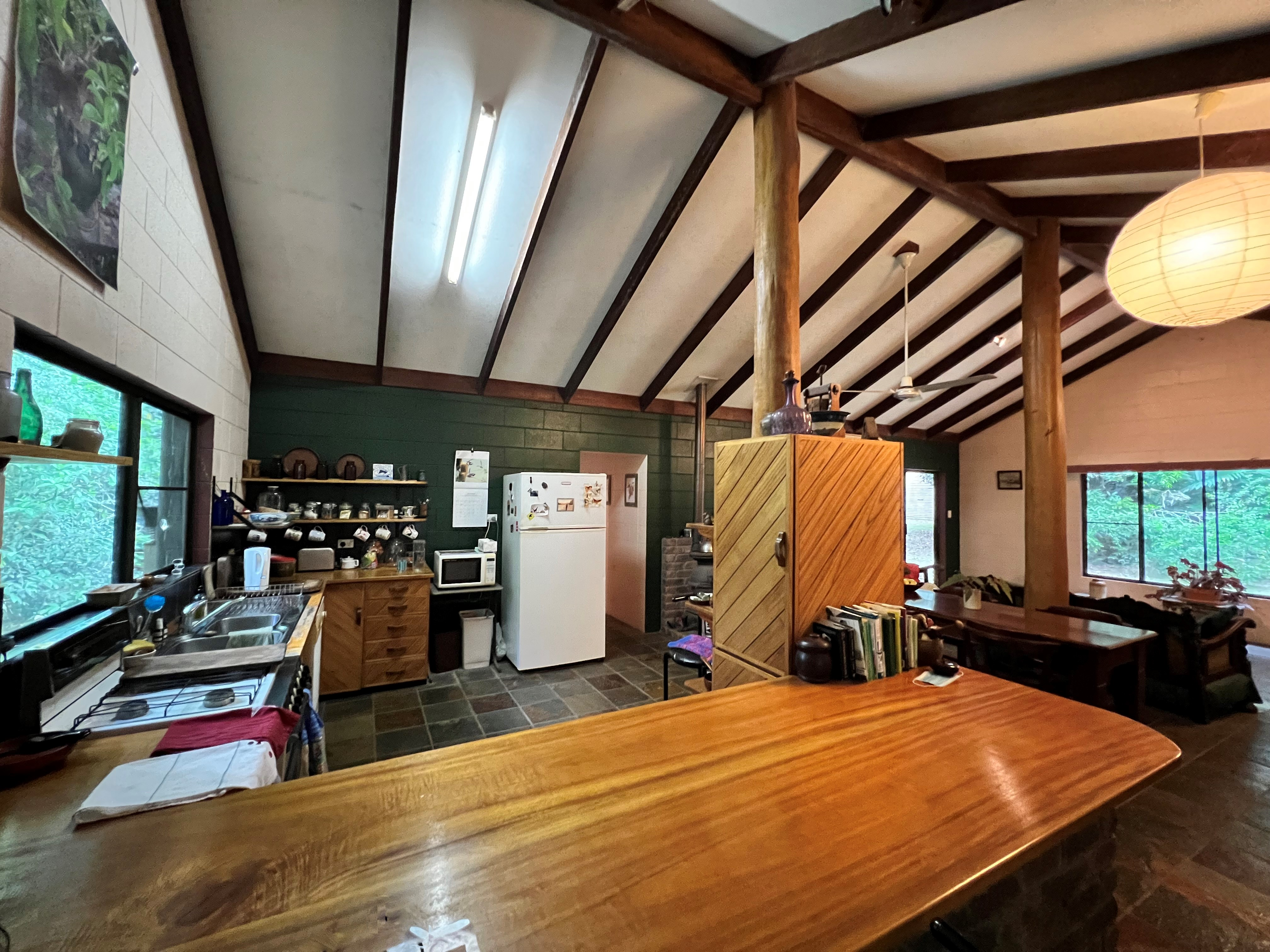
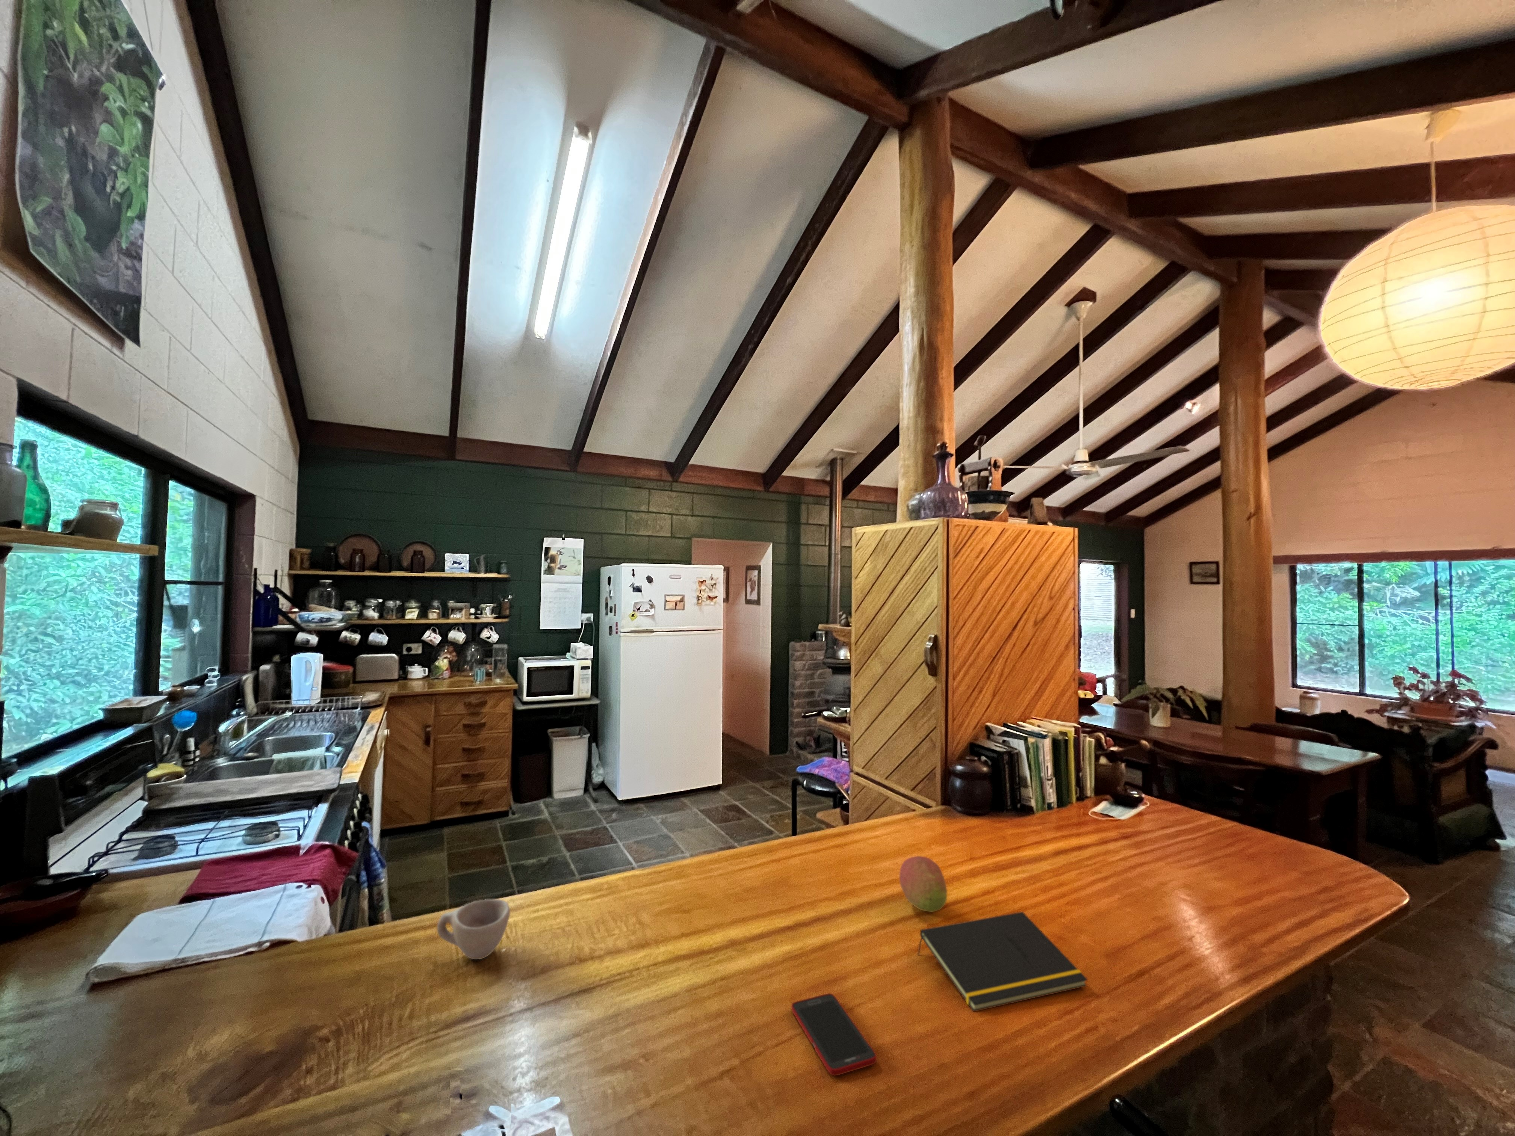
+ cell phone (831, 1031)
+ cup (472, 933)
+ fruit (923, 883)
+ notepad (1000, 957)
